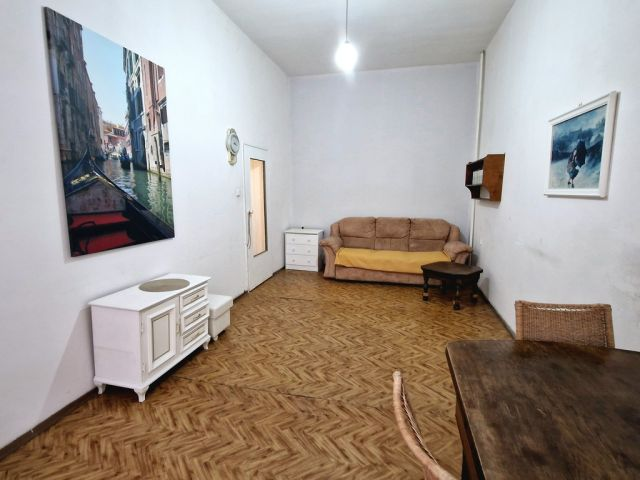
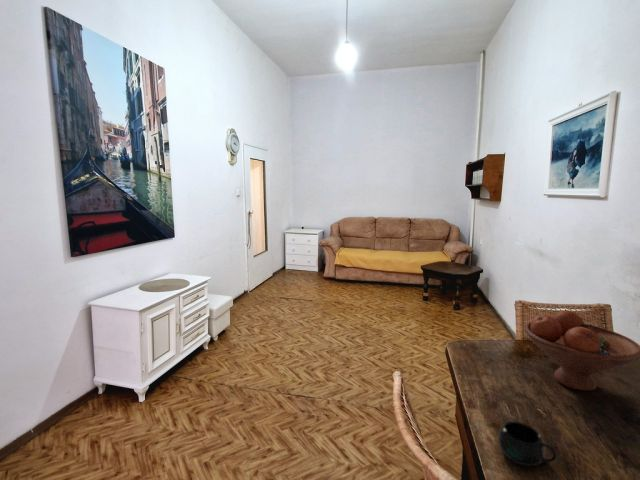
+ mug (526, 445)
+ fruit bowl (577, 350)
